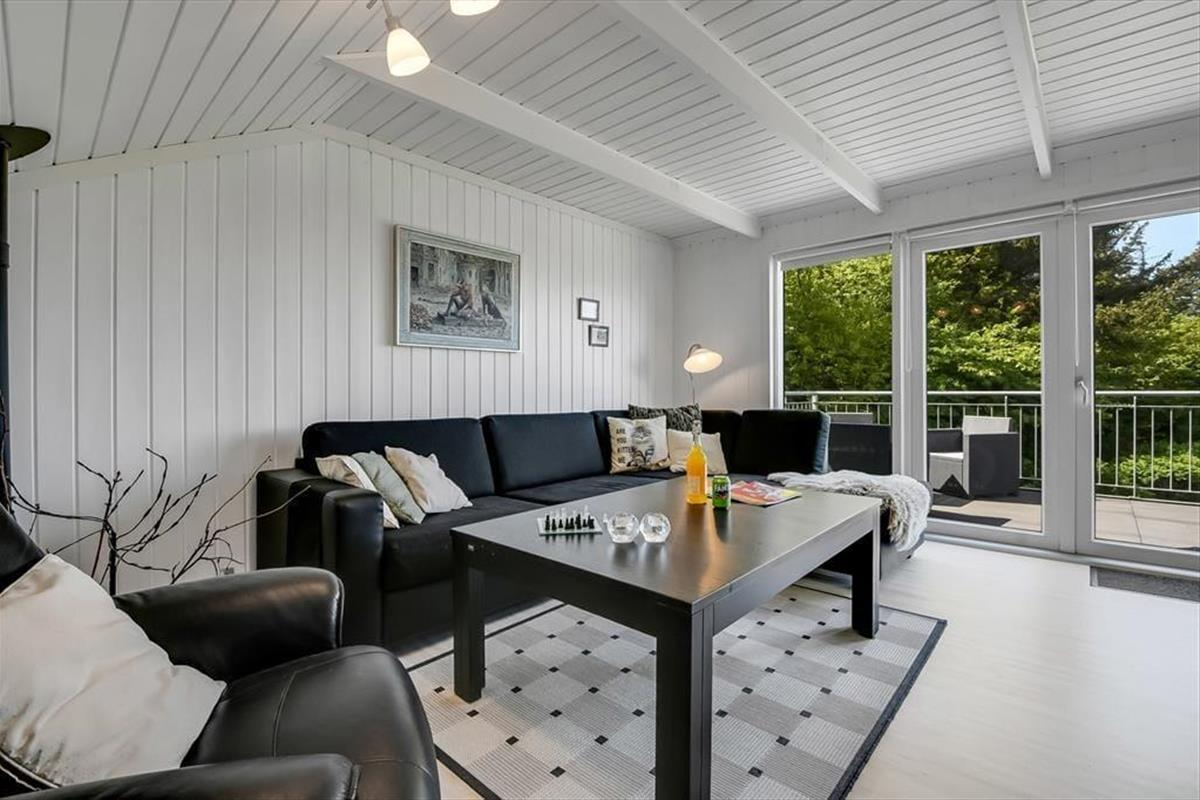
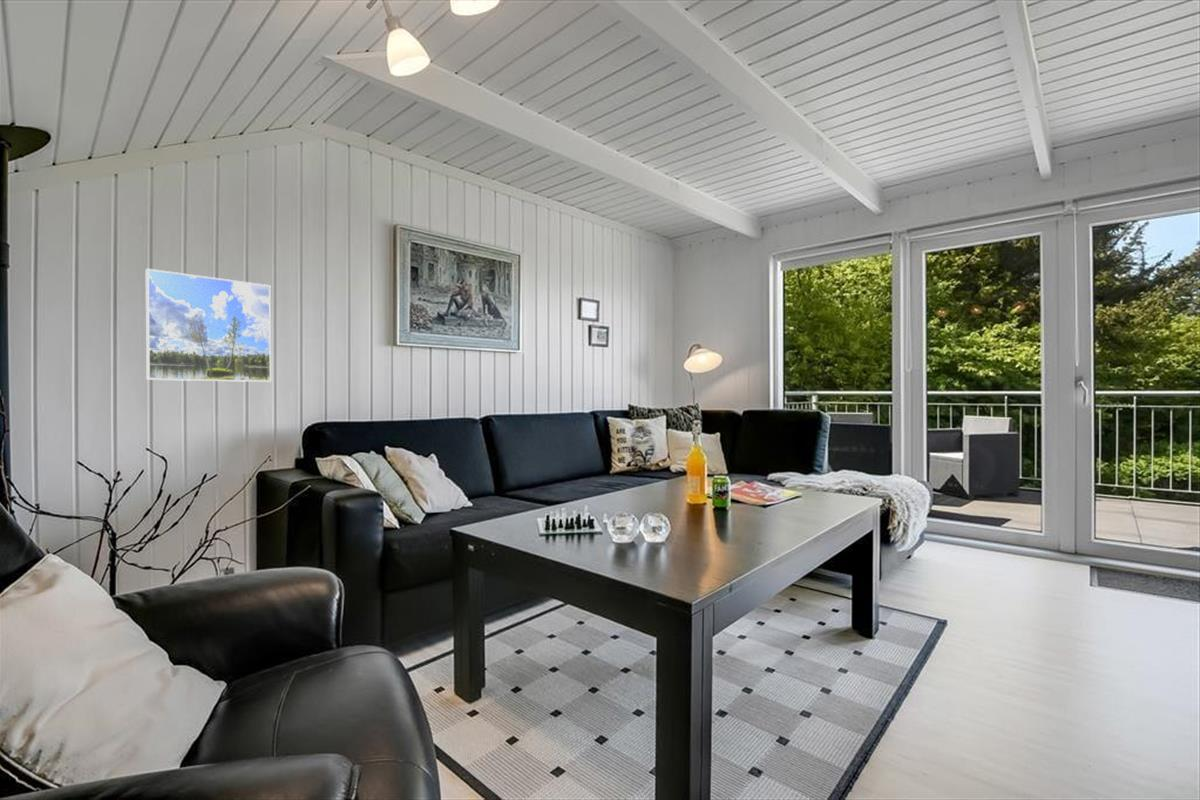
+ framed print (212, 329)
